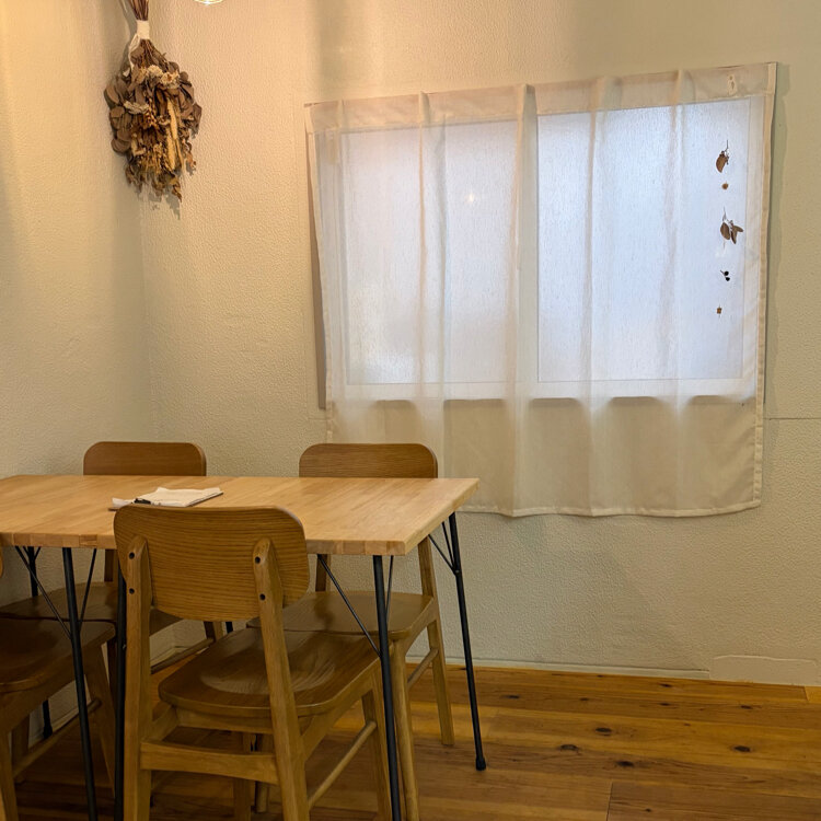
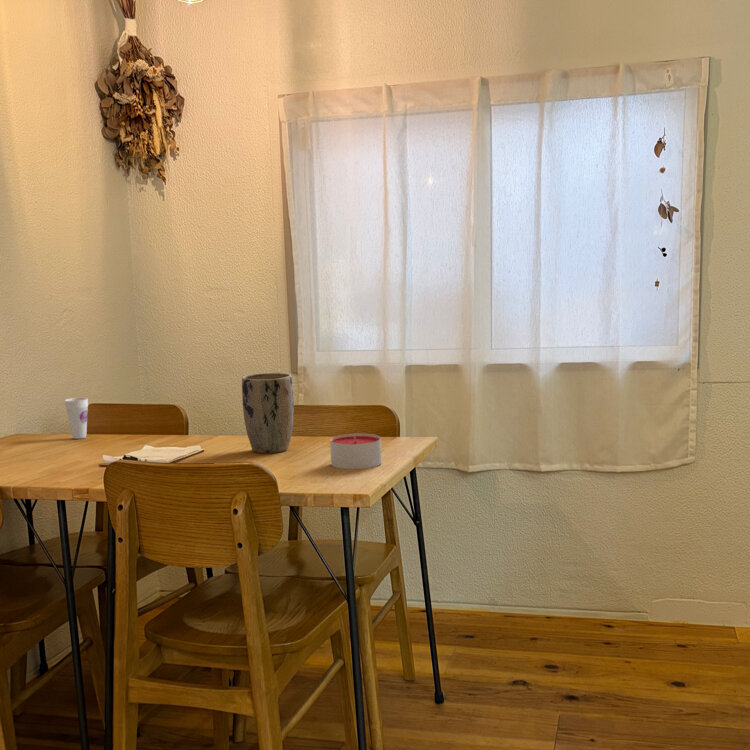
+ candle (355, 450)
+ cup (77, 418)
+ plant pot (268, 413)
